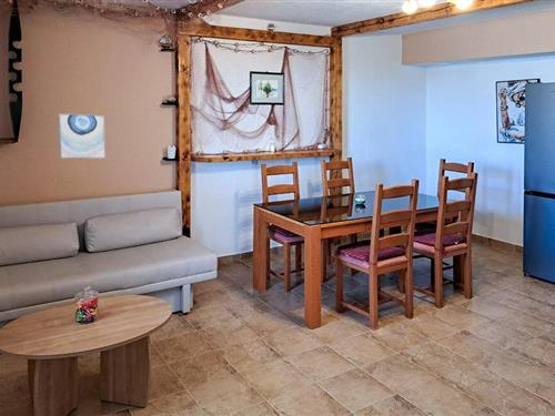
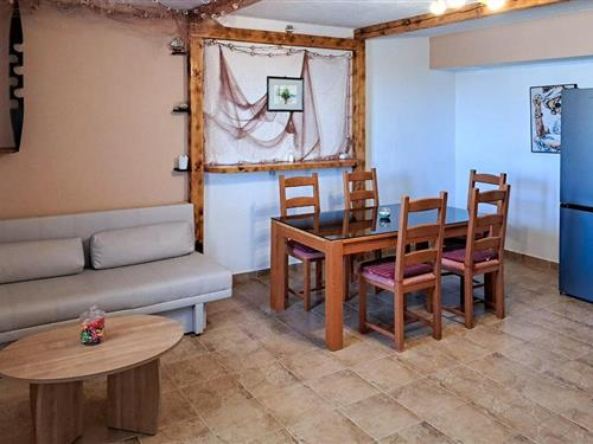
- wall art (82, 136)
